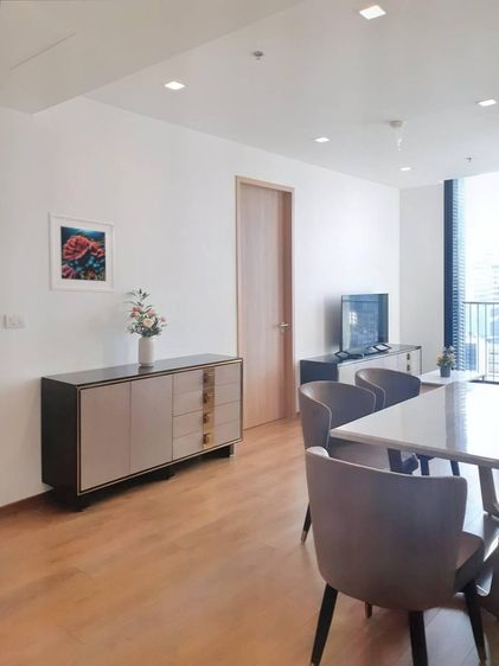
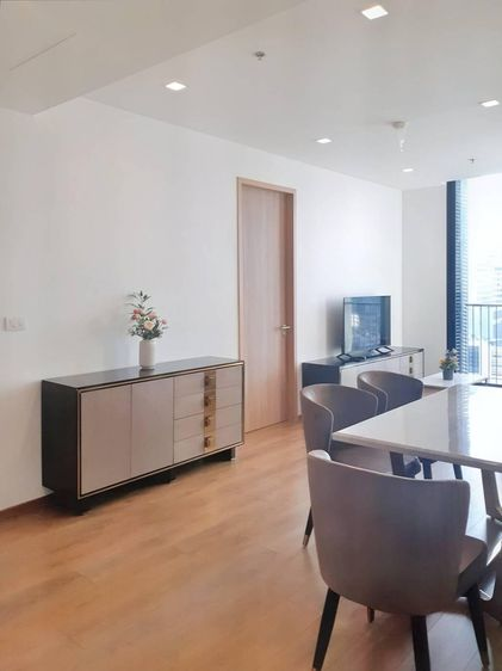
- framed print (83, 254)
